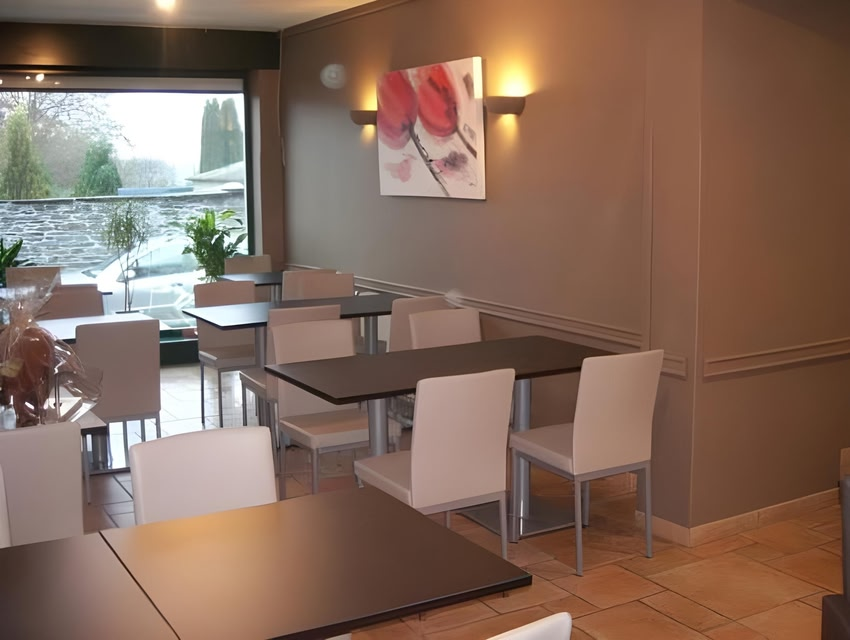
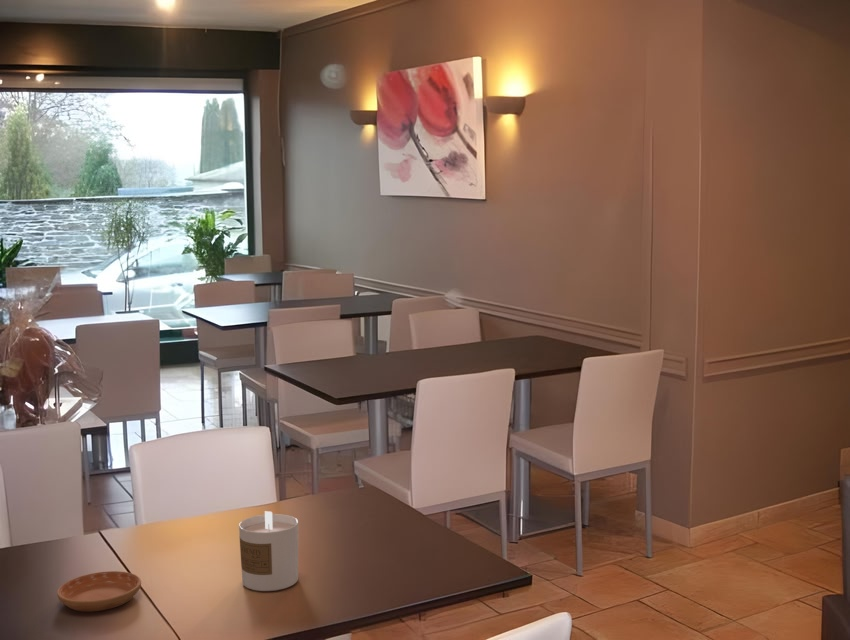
+ saucer (100, 592)
+ candle (269, 546)
